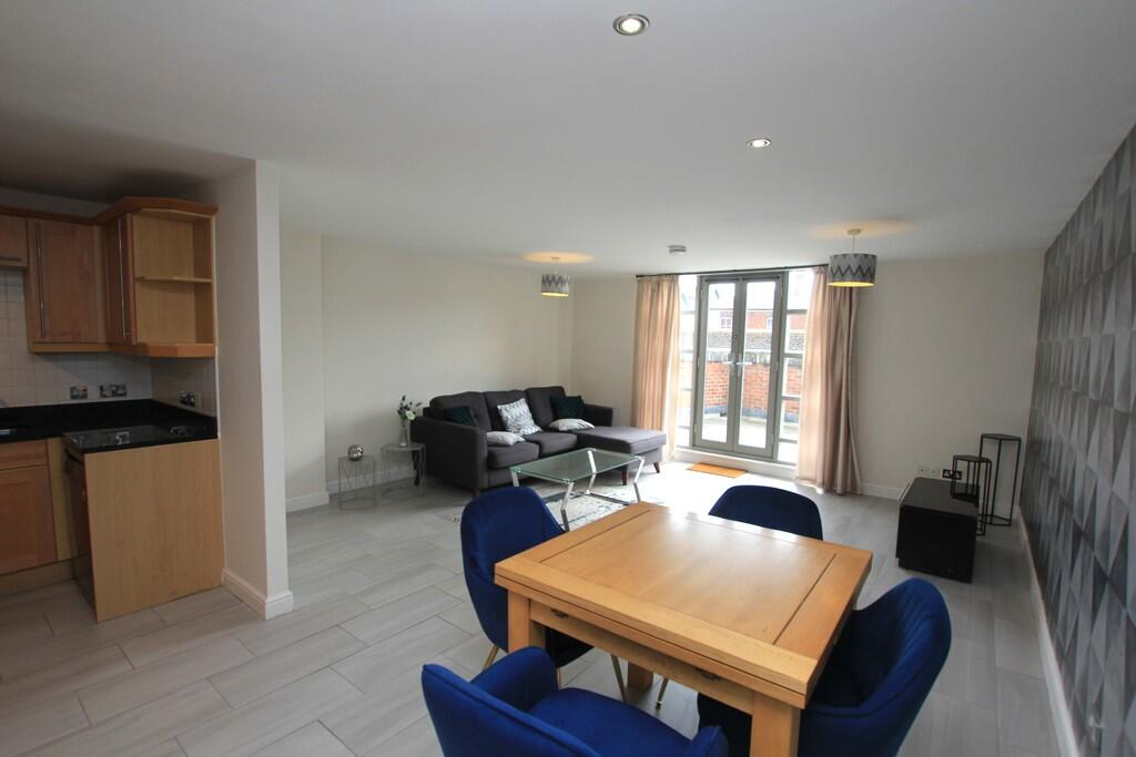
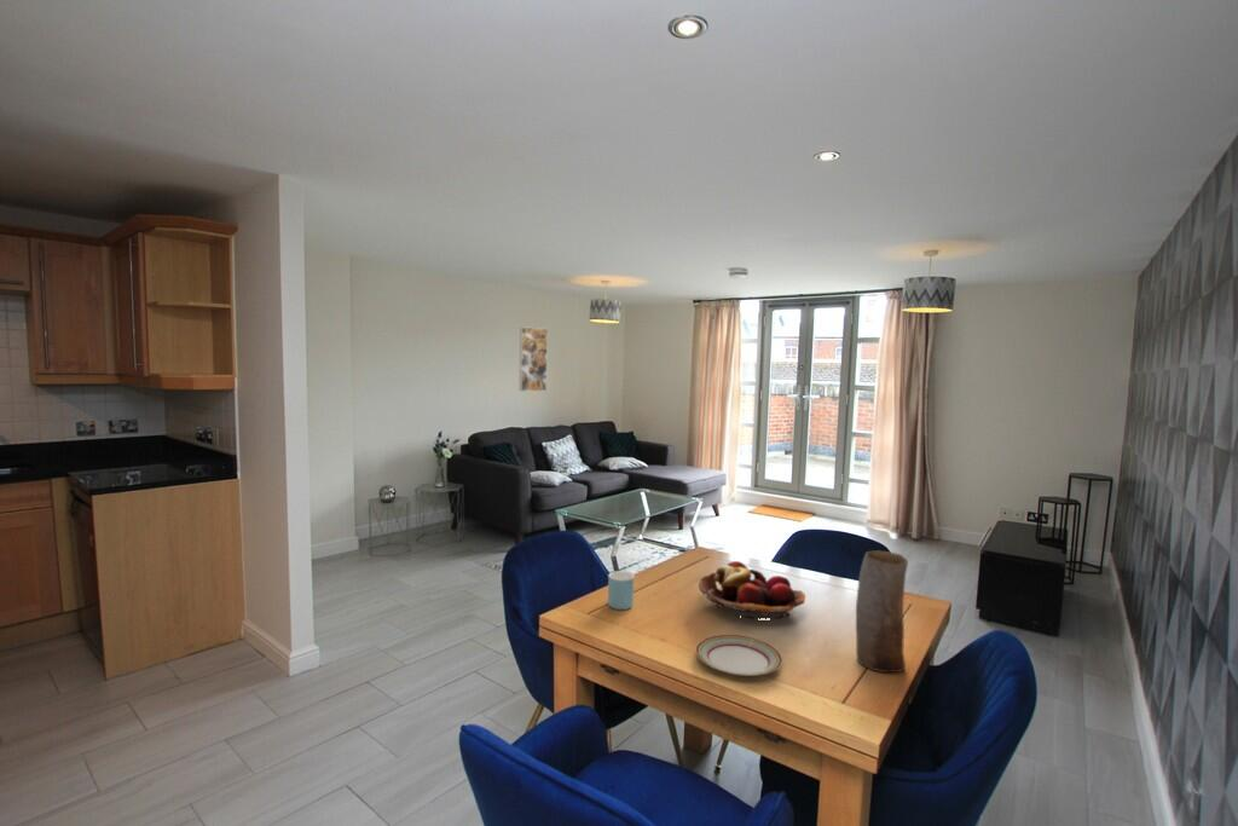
+ plate (737, 657)
+ vase (881, 610)
+ fruit basket (748, 588)
+ mug (623, 588)
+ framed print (533, 359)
